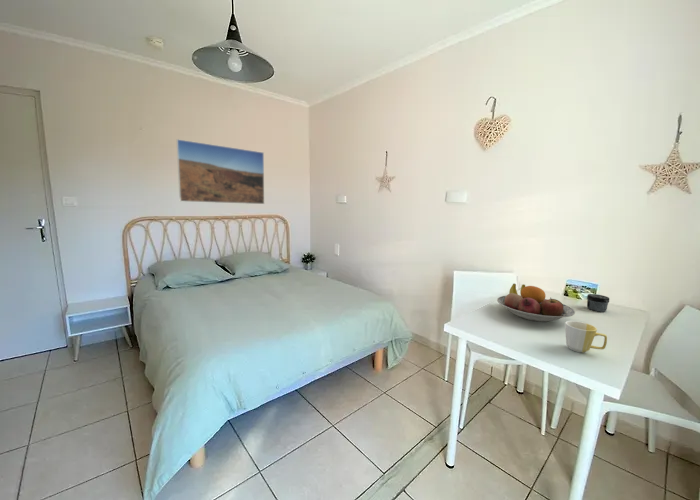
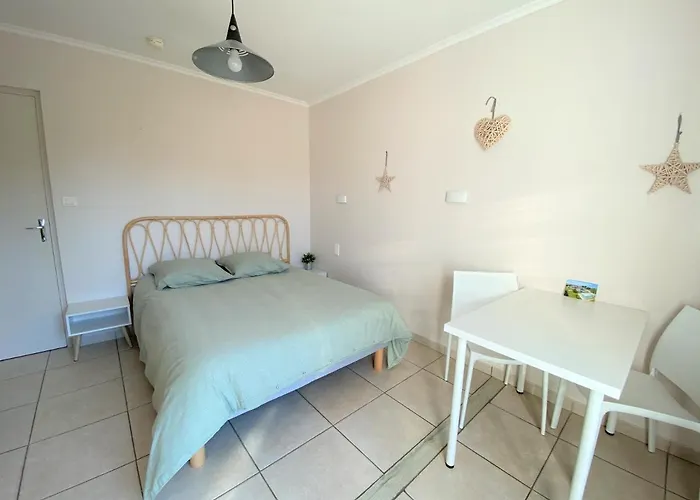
- mug (584, 338)
- jar (597, 302)
- fruit bowl (534, 302)
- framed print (224, 175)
